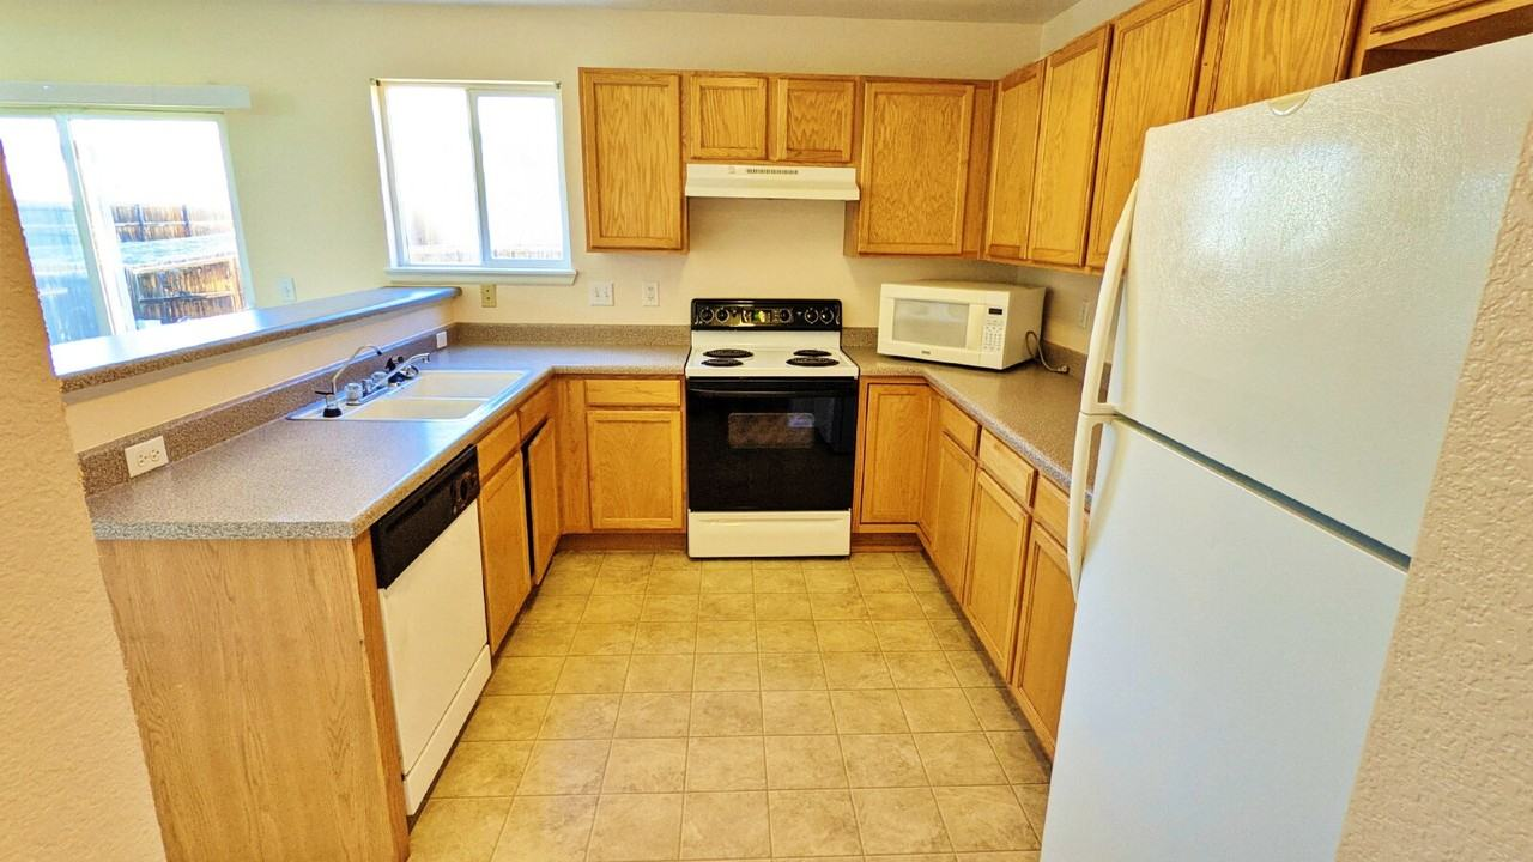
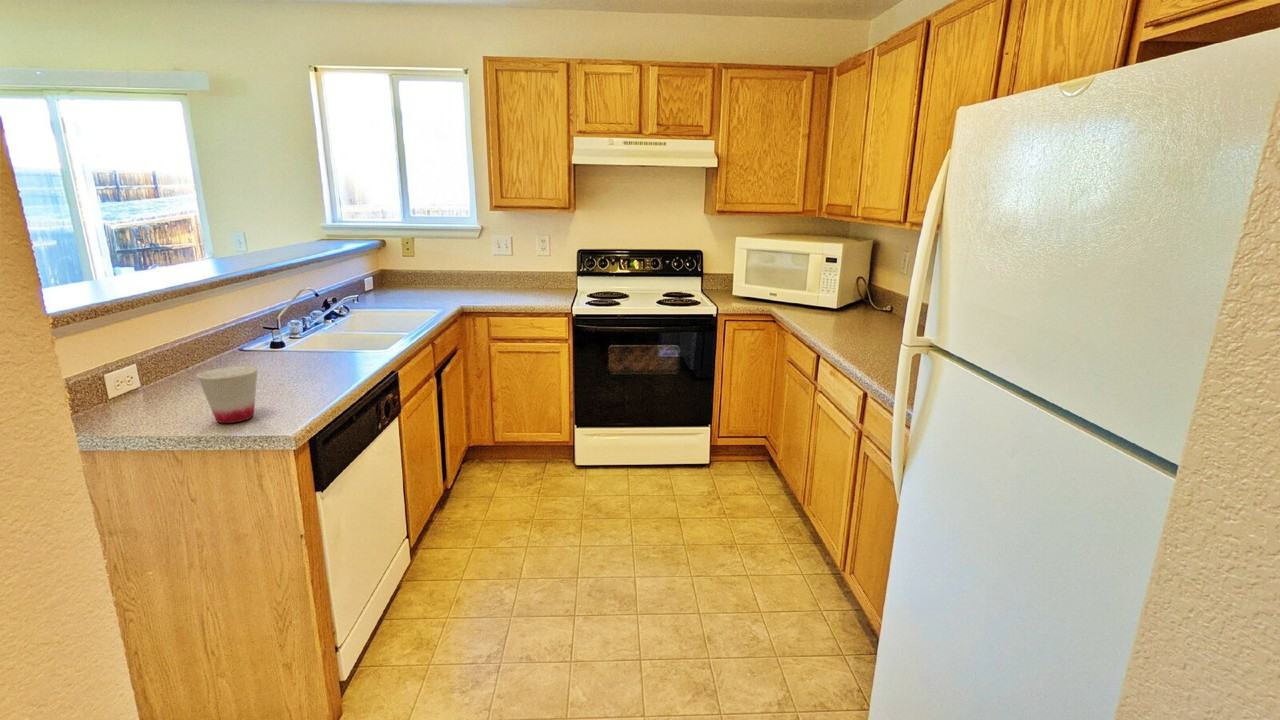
+ cup (231, 395)
